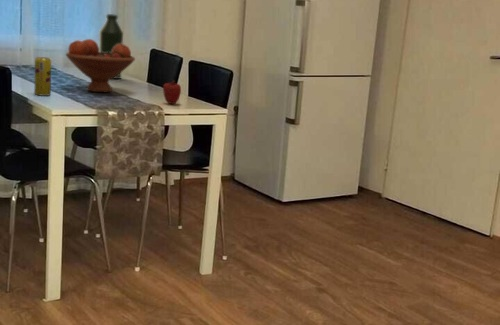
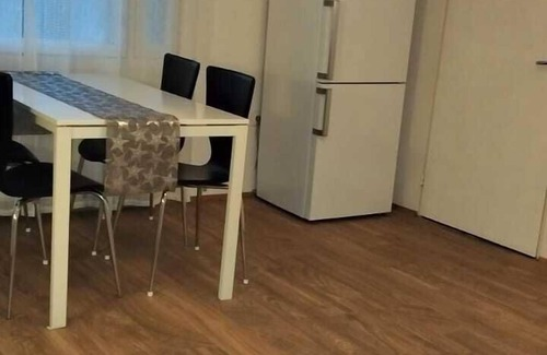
- beverage can (42, 76)
- apple (172, 92)
- bottle (110, 46)
- fruit bowl (100, 66)
